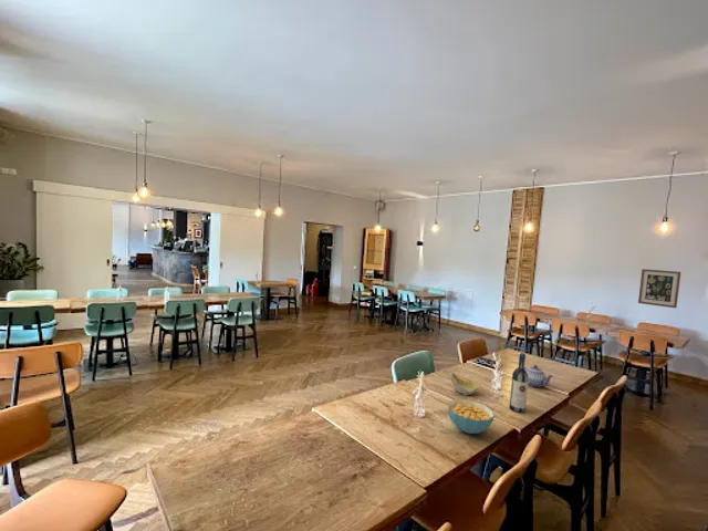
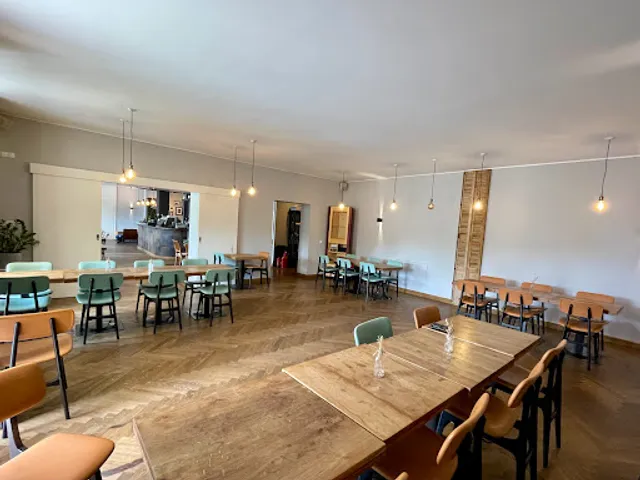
- wine bottle (520, 381)
- wall art (658, 288)
- teapot (534, 375)
- bowl (465, 383)
- cereal bowl (469, 419)
